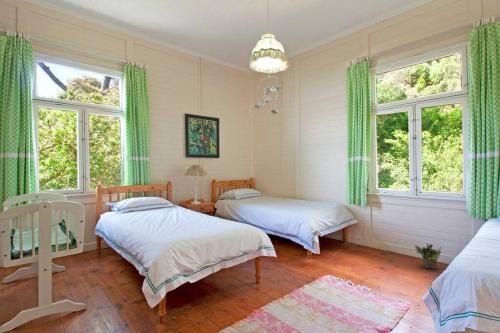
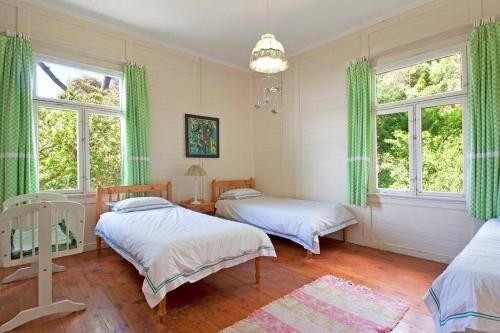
- potted plant (426, 253)
